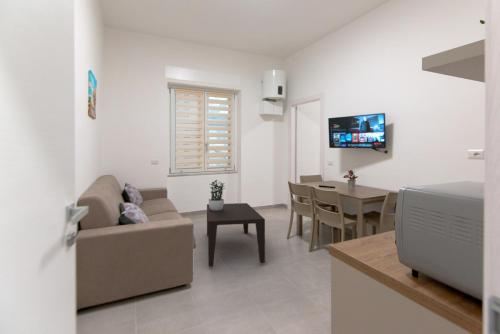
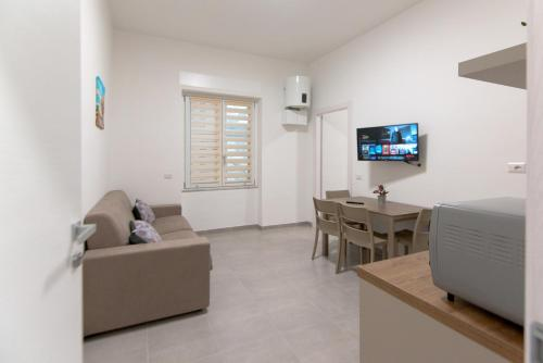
- coffee table (231, 224)
- potted plant (217, 194)
